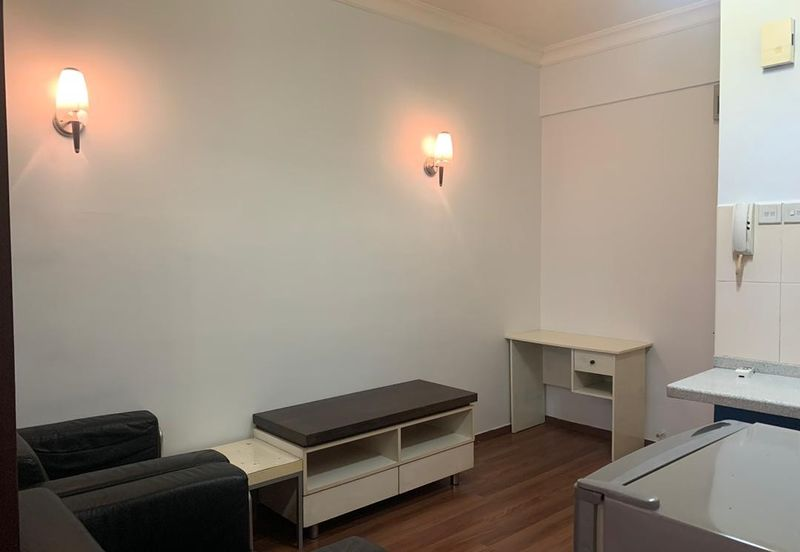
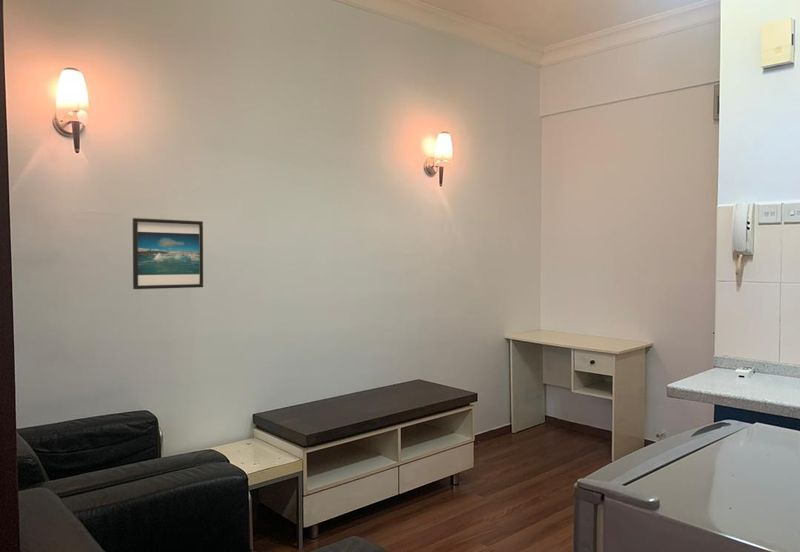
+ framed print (169, 254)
